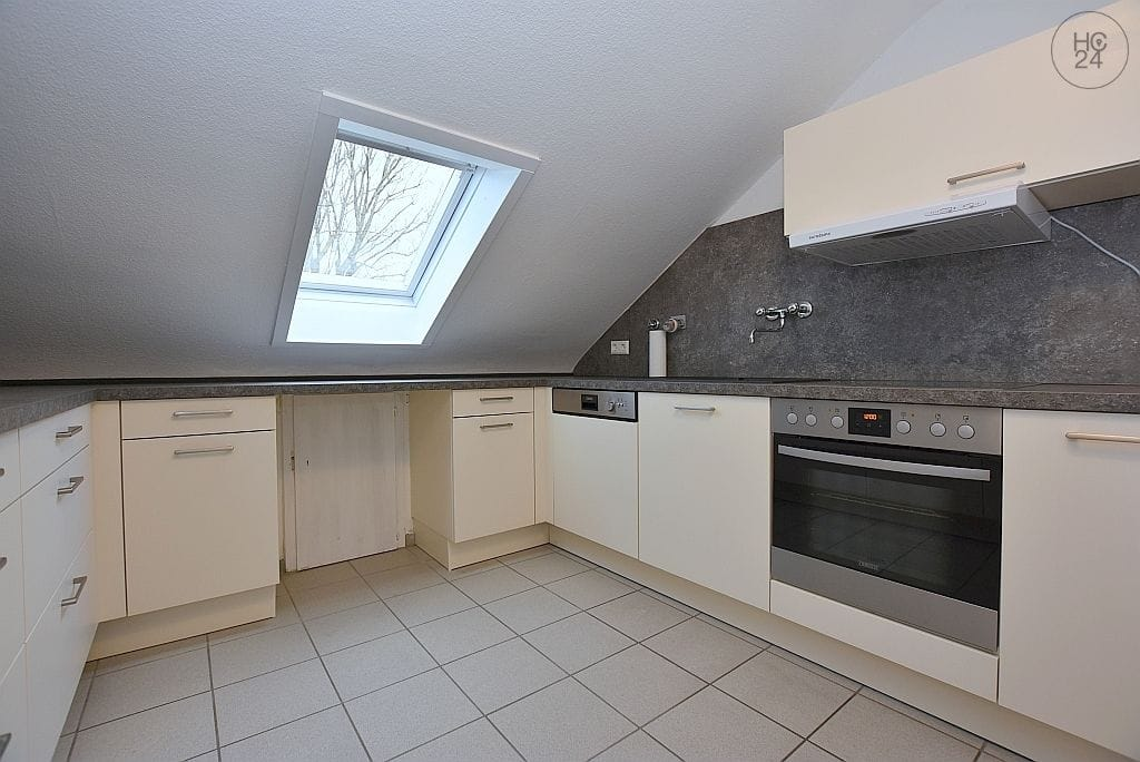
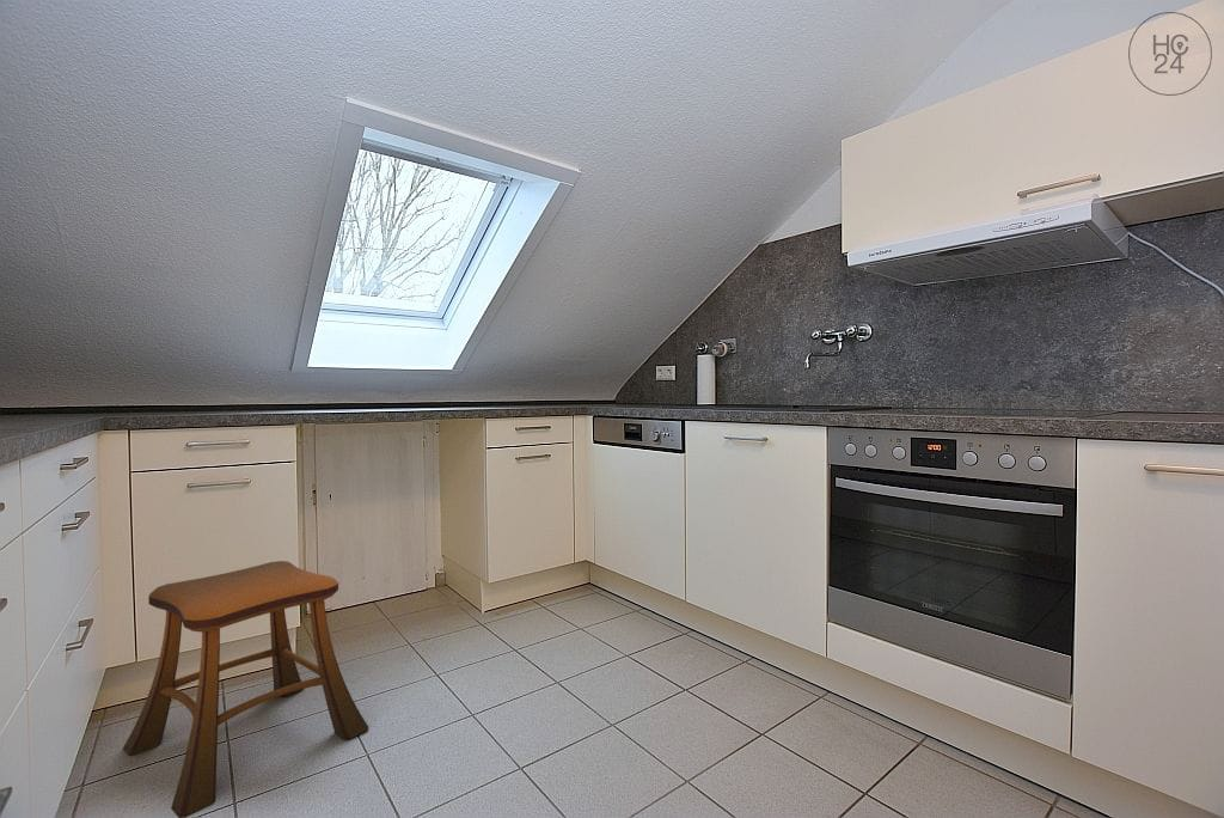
+ stool (247, 660)
